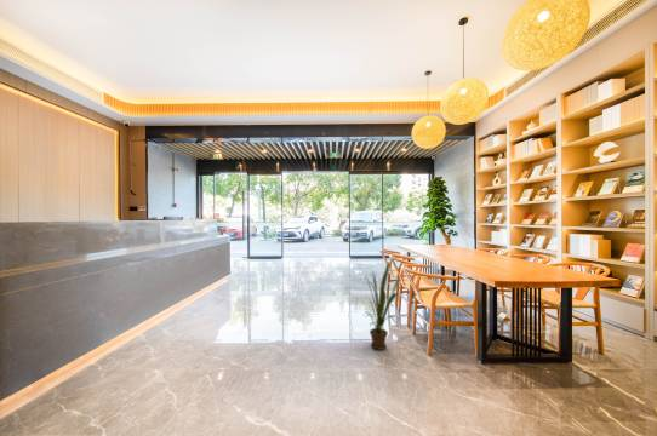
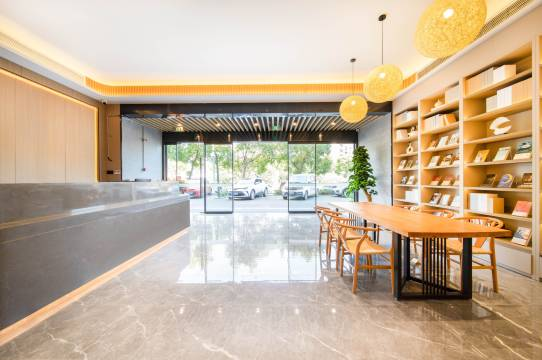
- house plant (378, 304)
